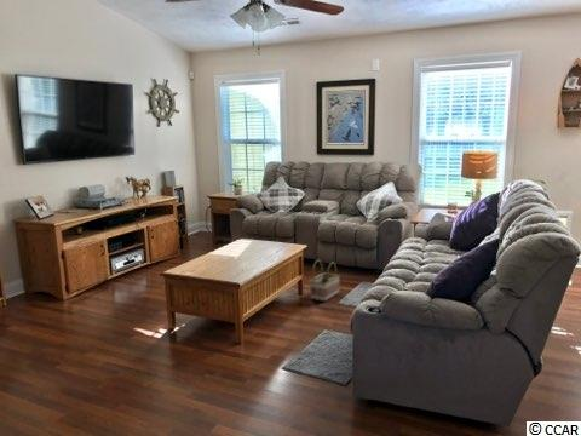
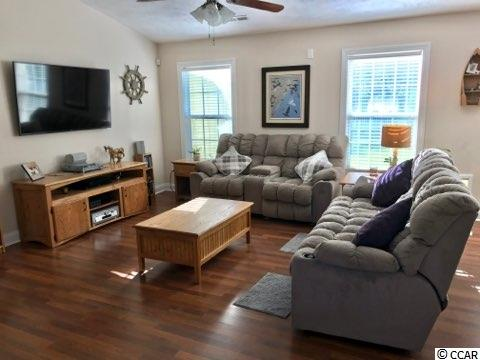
- basket (324, 277)
